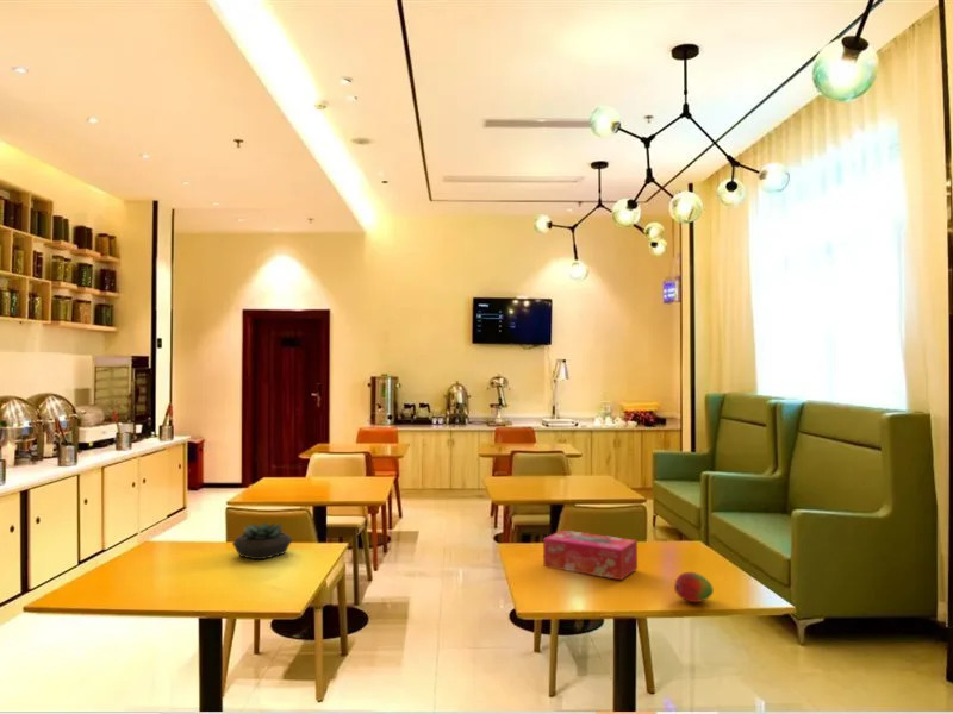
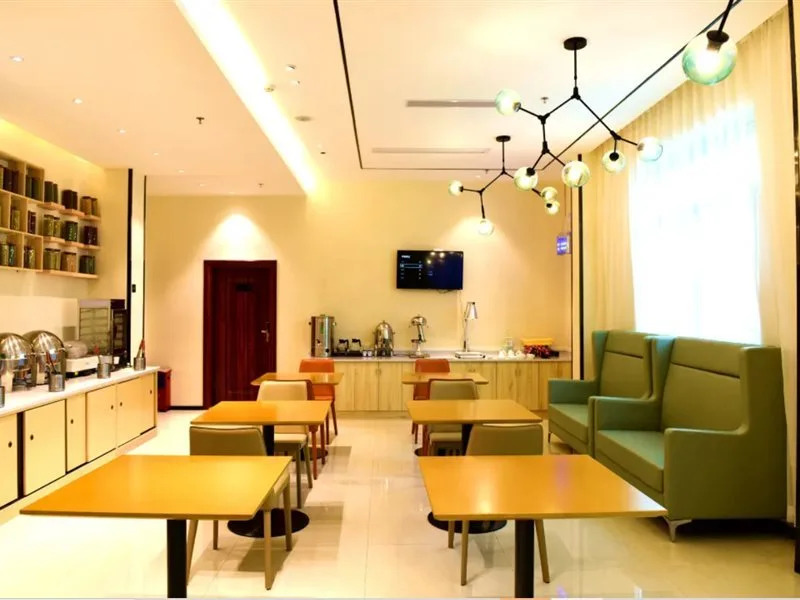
- fruit (693, 587)
- tissue box (590, 553)
- succulent plant (262, 539)
